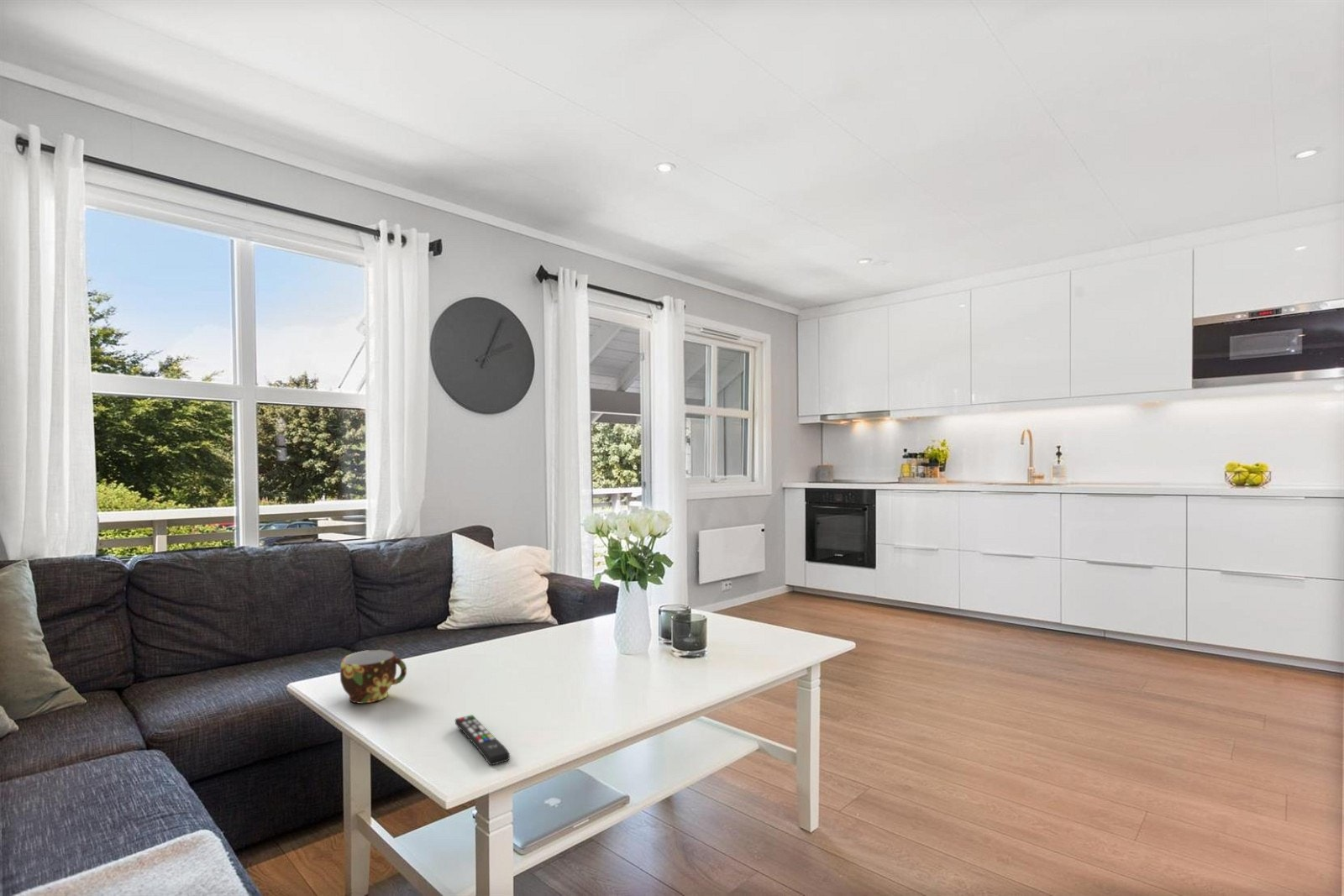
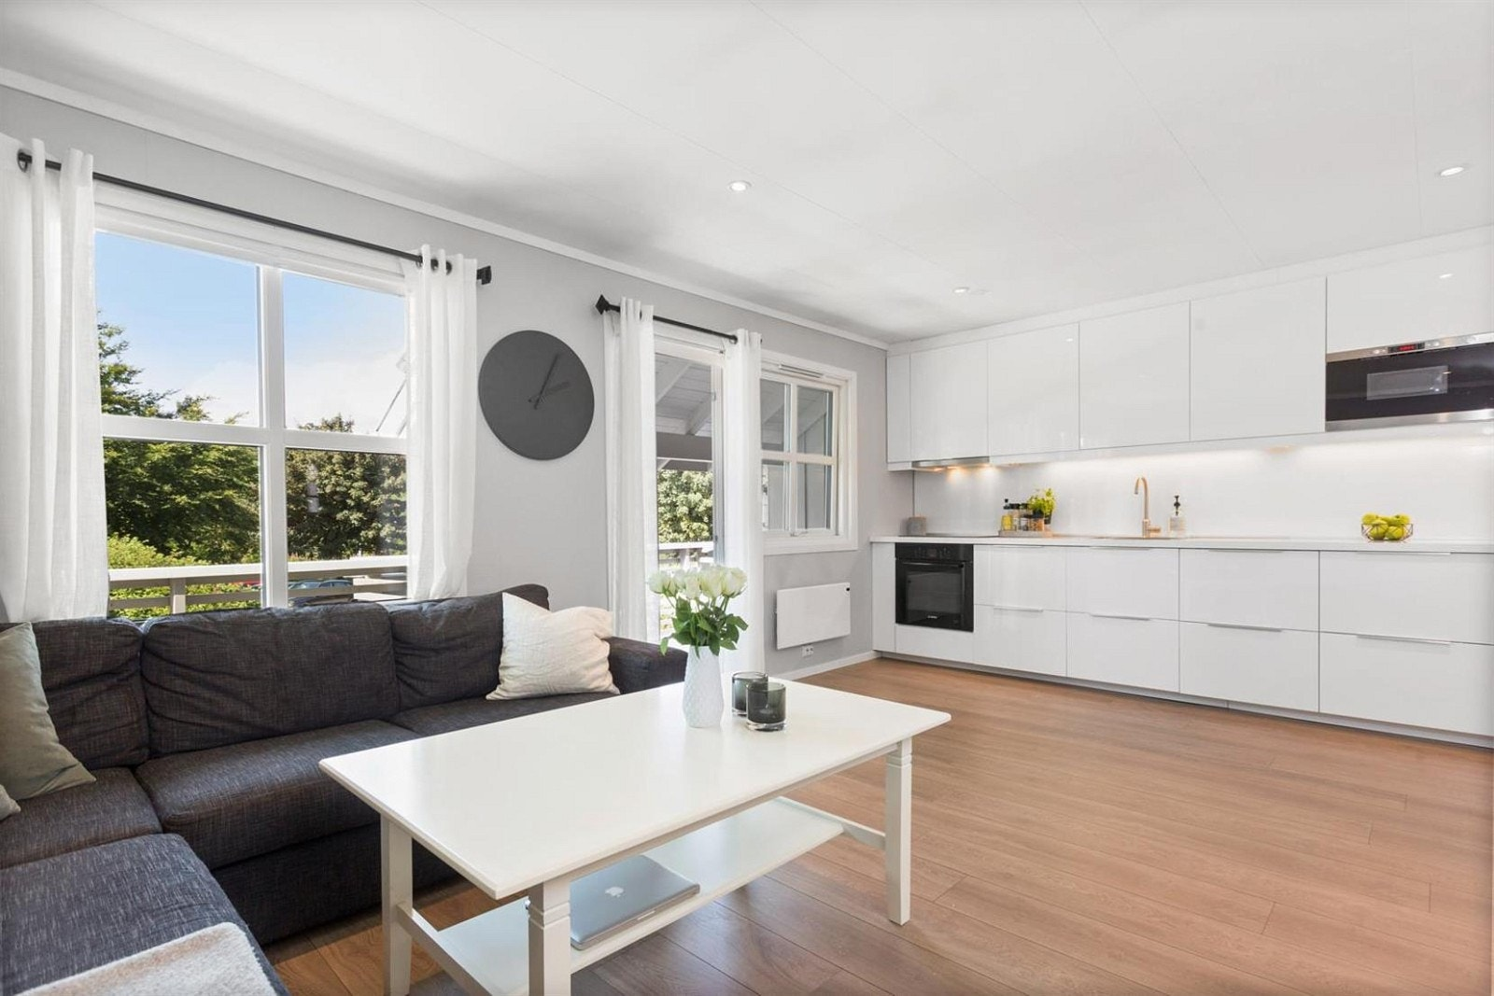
- remote control (480, 737)
- cup (372, 676)
